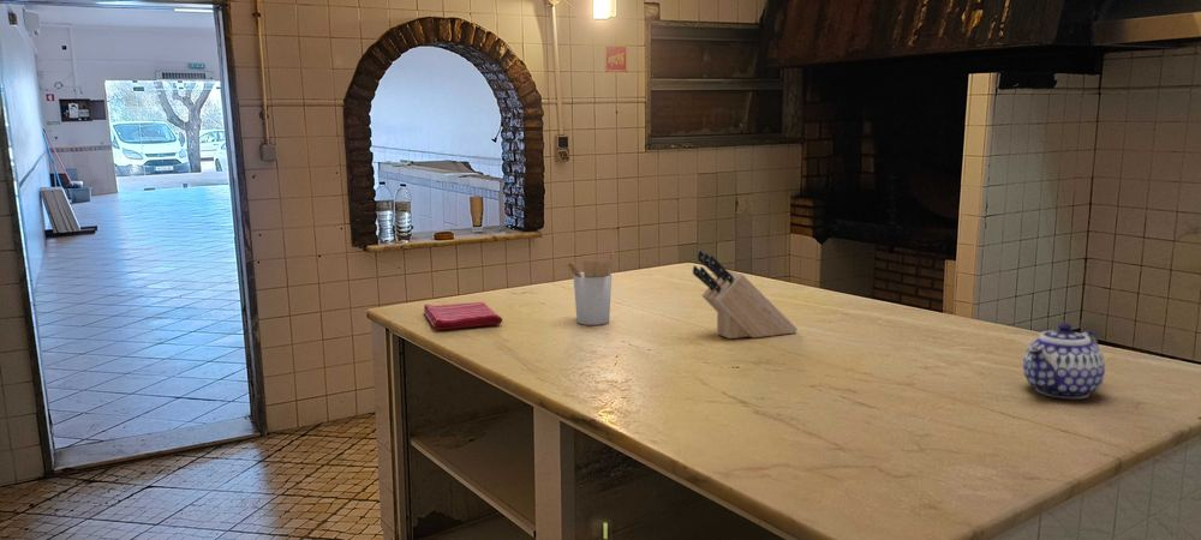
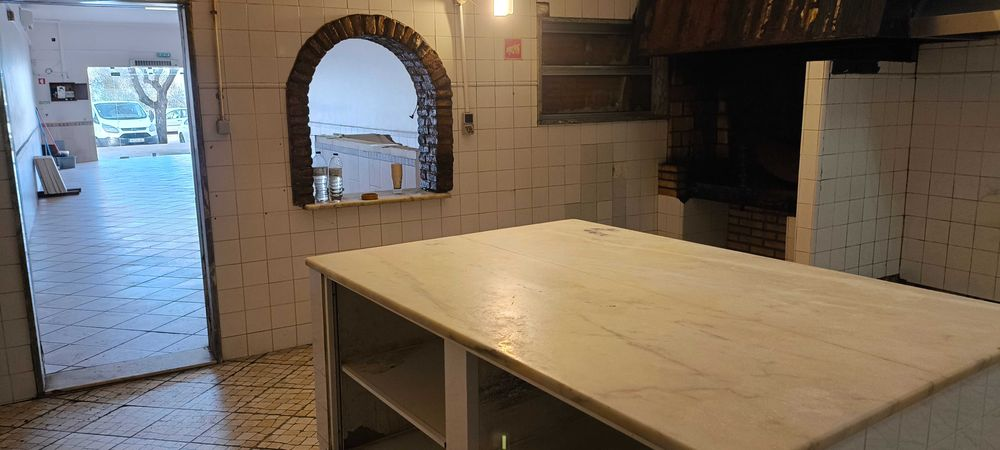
- utensil holder (594, 288)
- knife block (742, 292)
- dish towel (461, 313)
- teapot (1063, 358)
